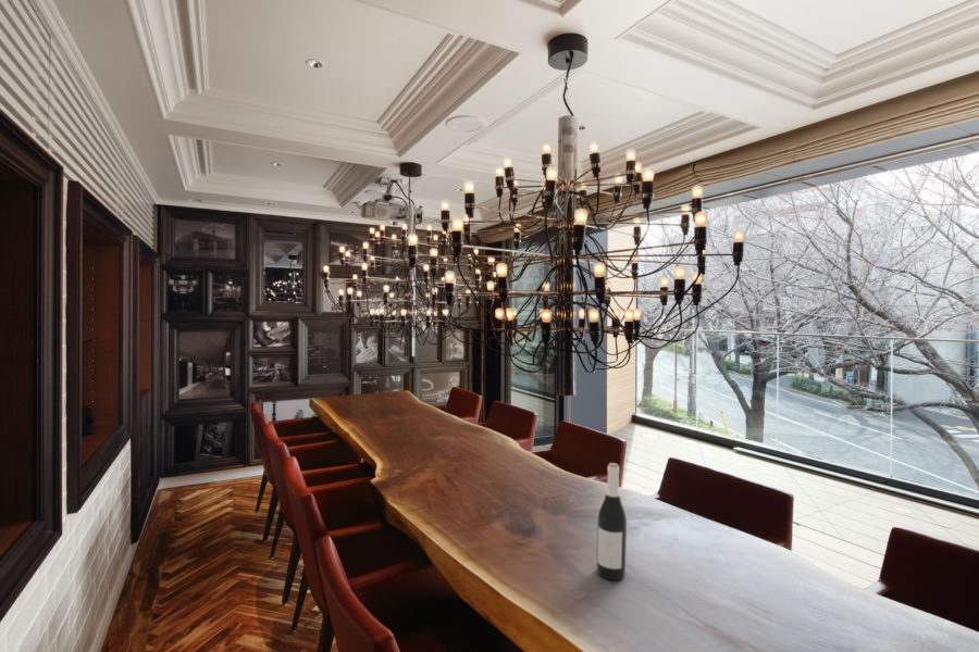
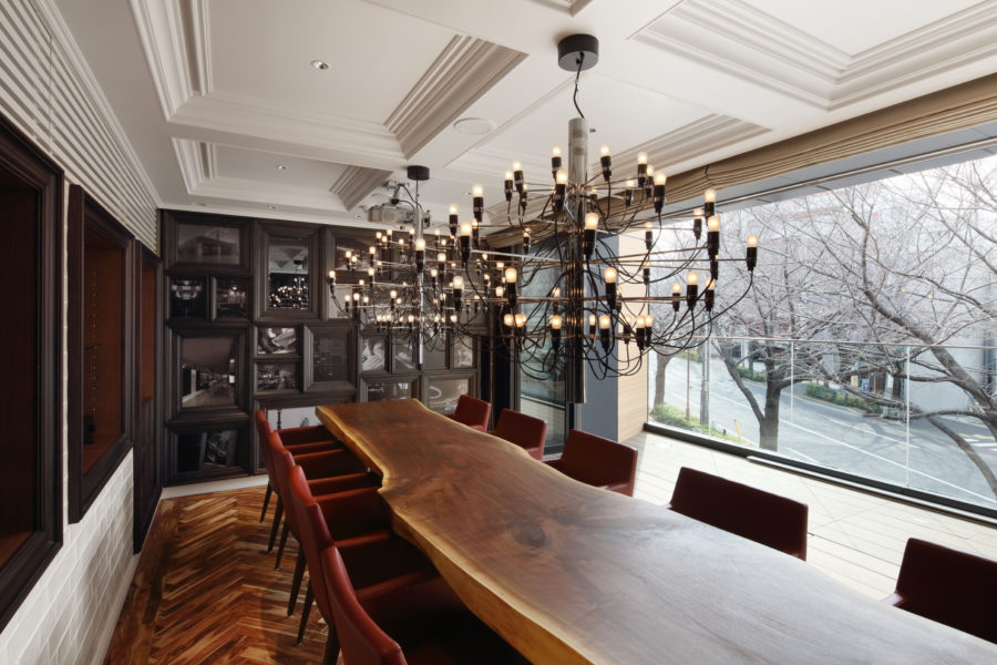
- wine bottle (611, 518)
